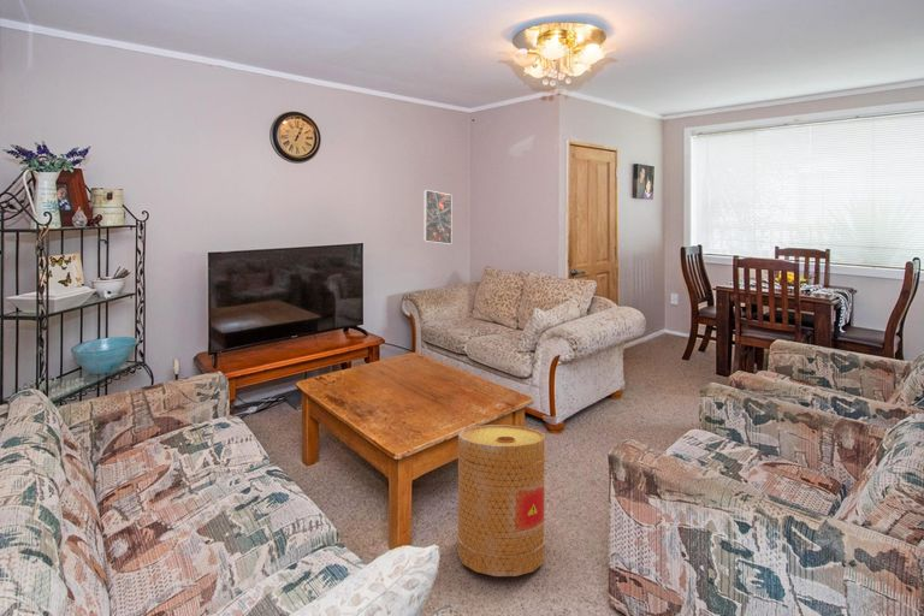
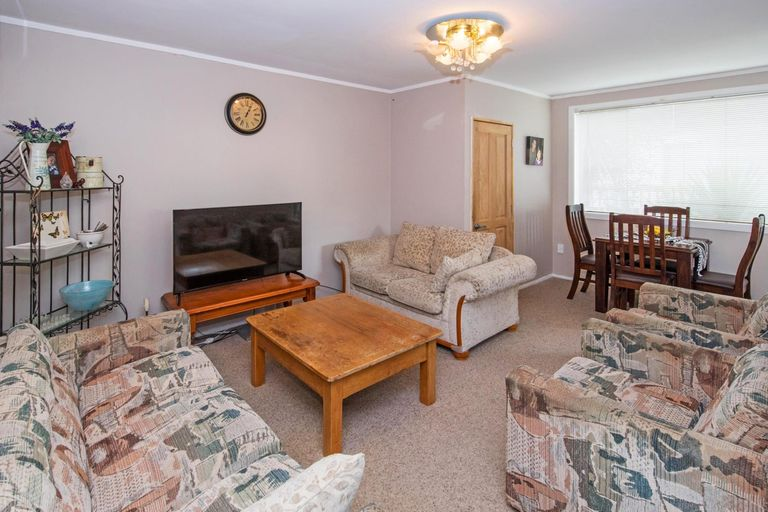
- basket (500, 494)
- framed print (438, 218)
